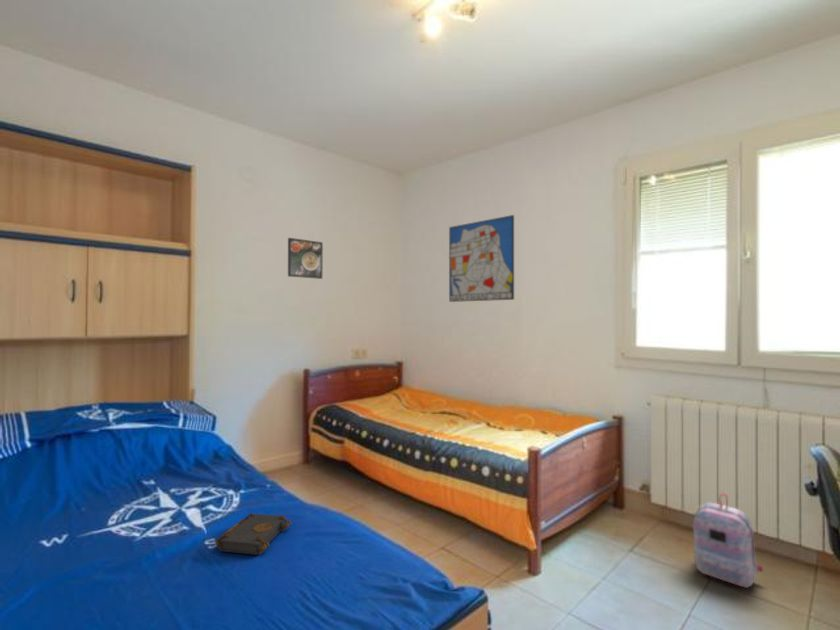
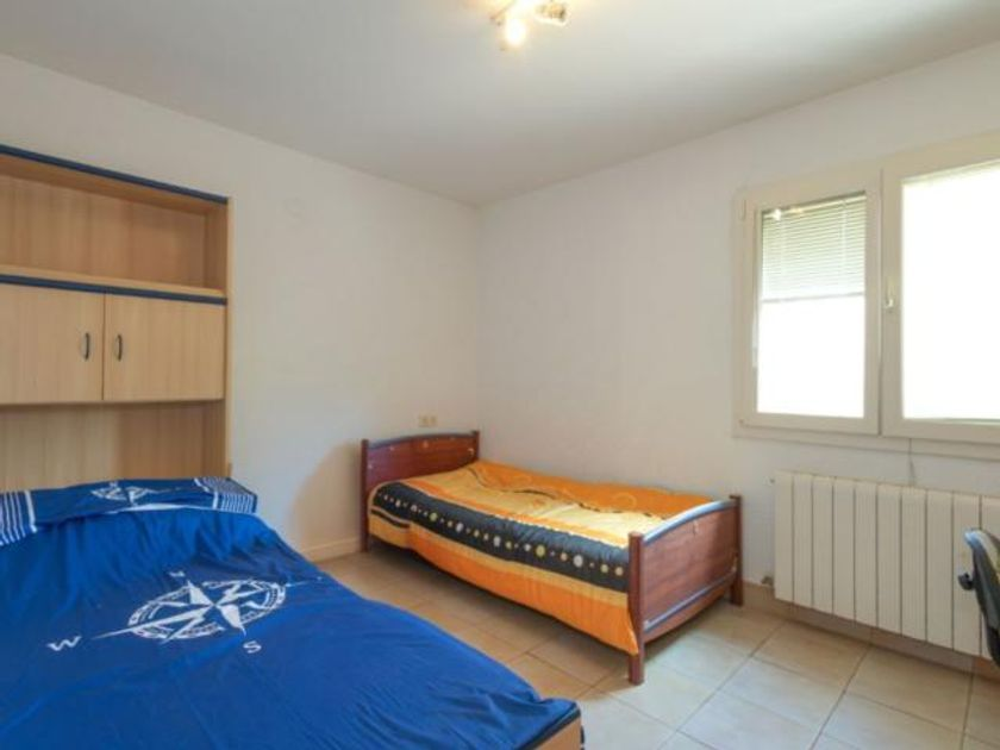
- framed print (305, 258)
- wall art (479, 261)
- book (254, 531)
- backpack (725, 534)
